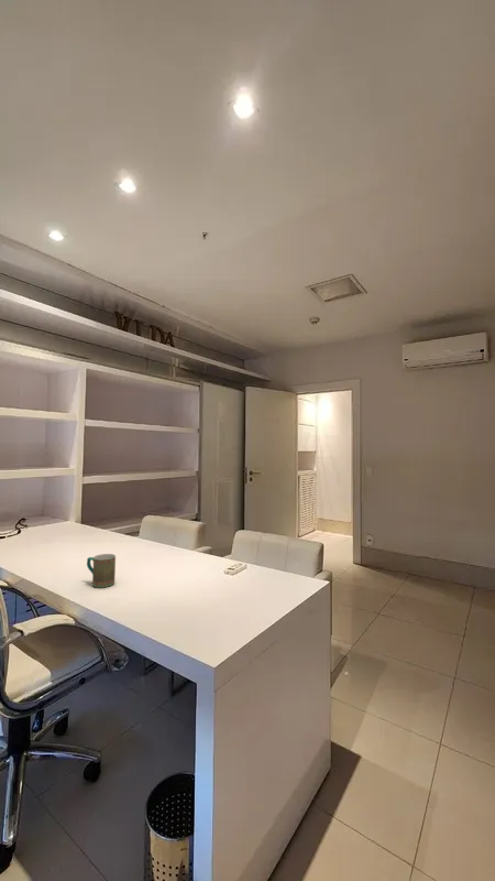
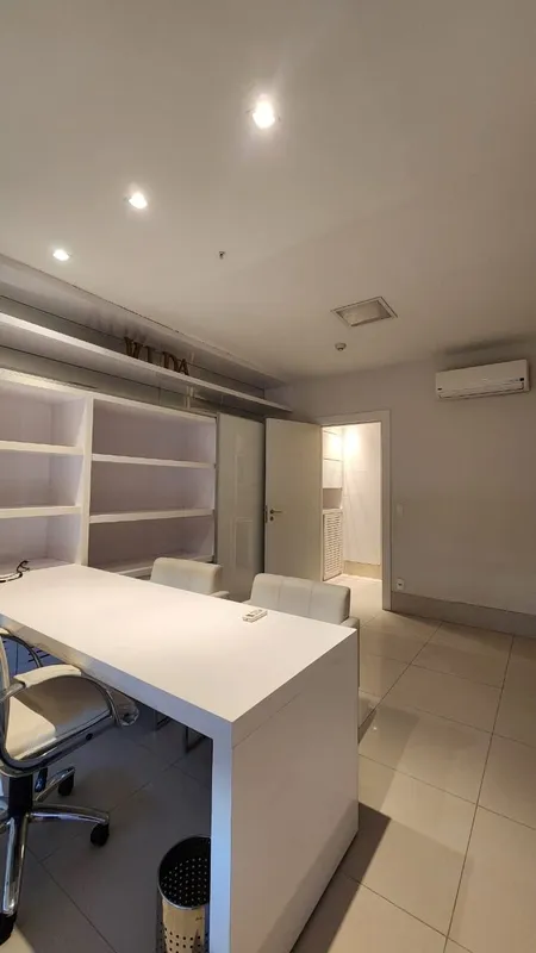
- mug (99, 569)
